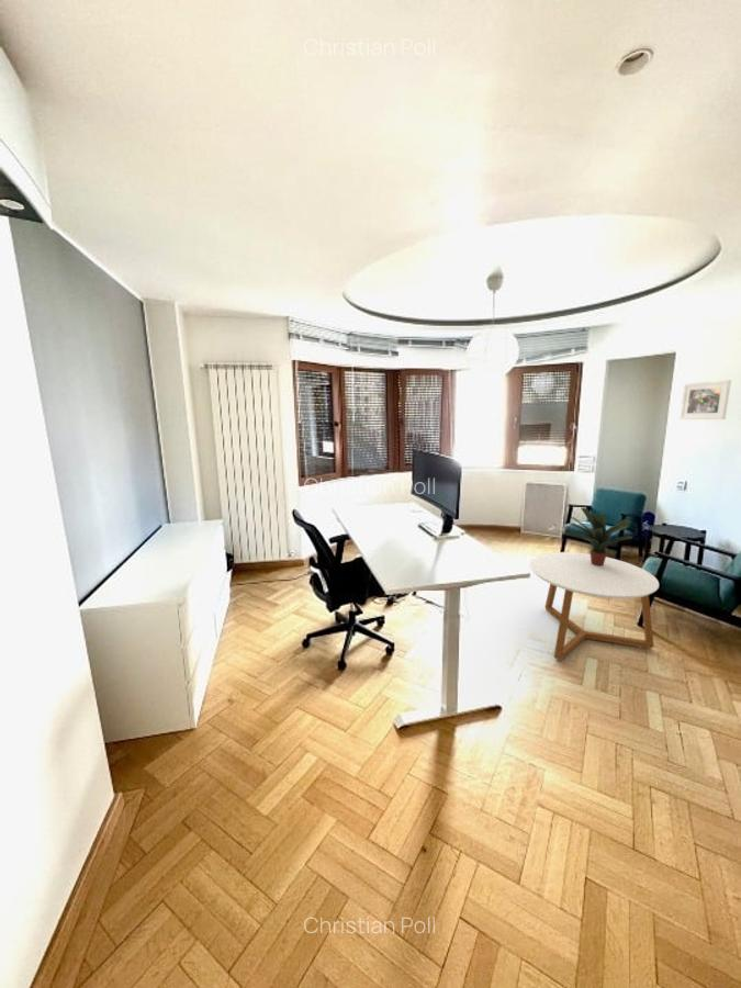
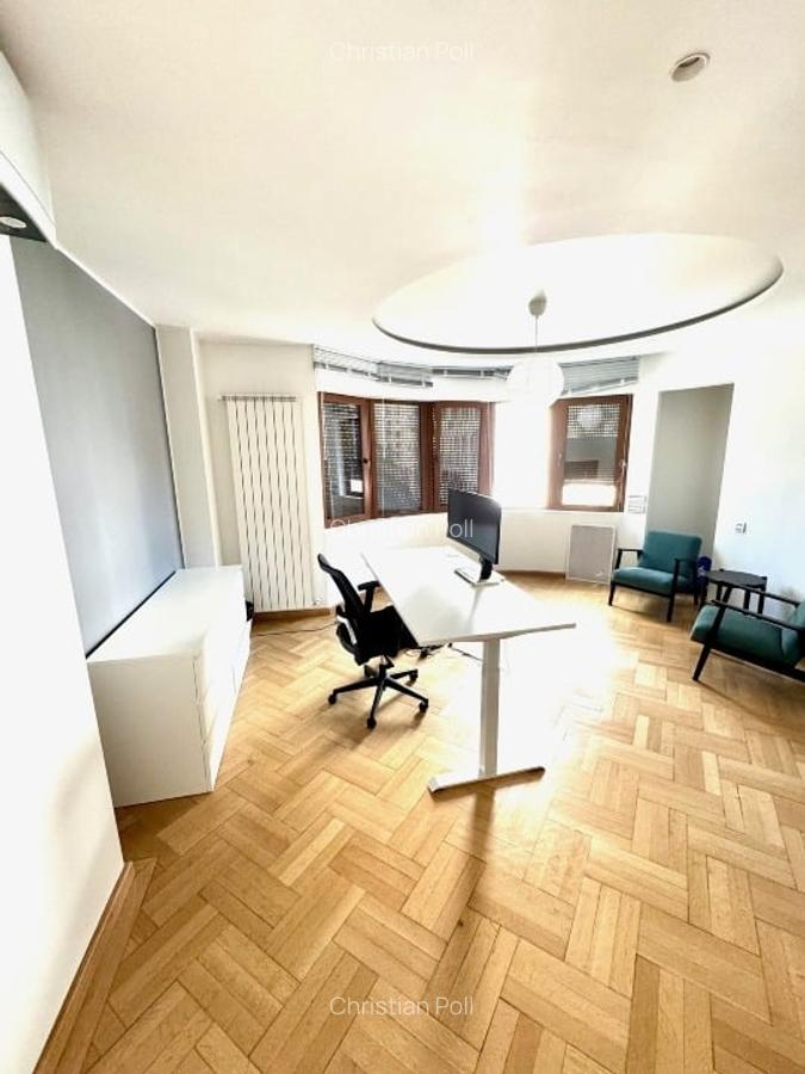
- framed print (704, 401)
- coffee table (590, 595)
- potted plant (597, 536)
